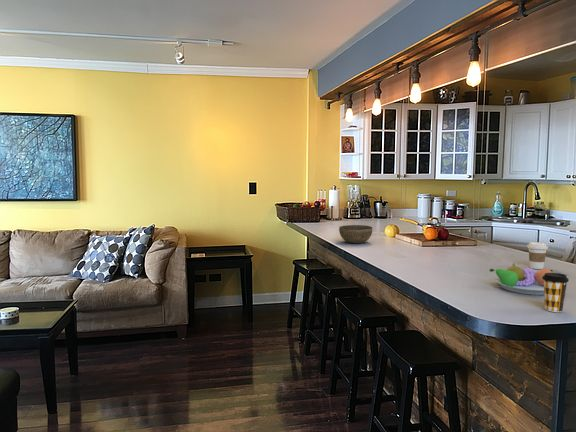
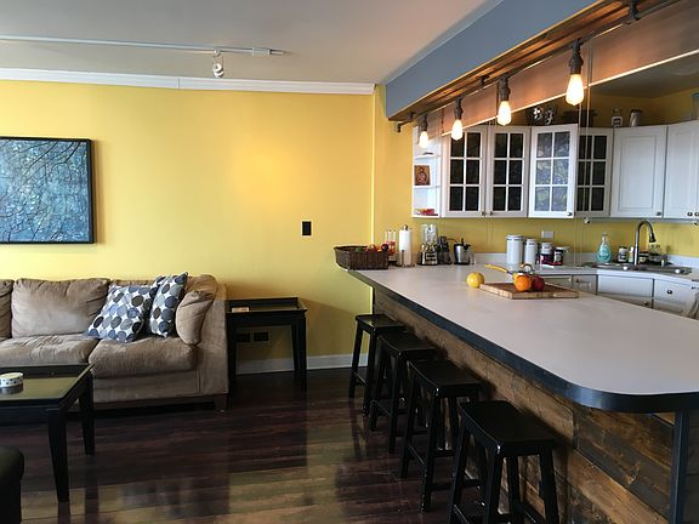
- coffee cup (537, 255)
- bowl (355, 234)
- fruit bowl (525, 277)
- coffee cup (554, 292)
